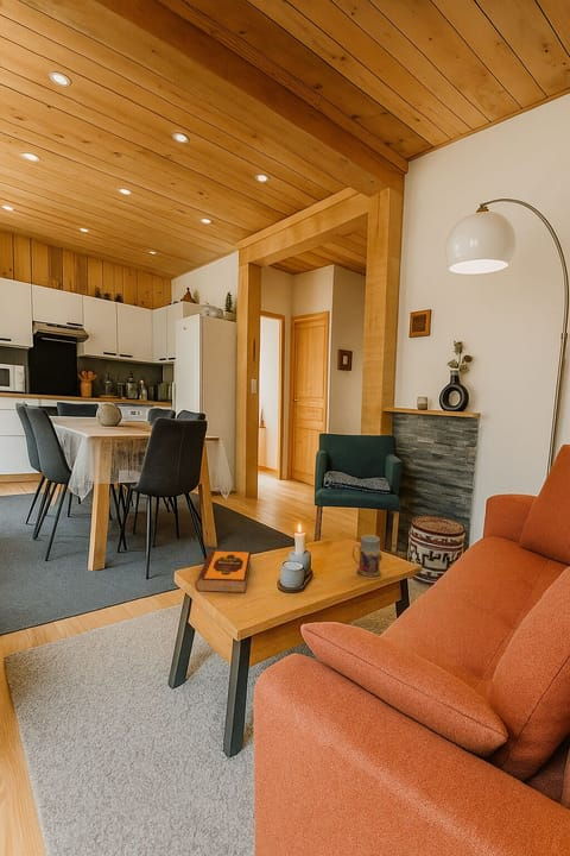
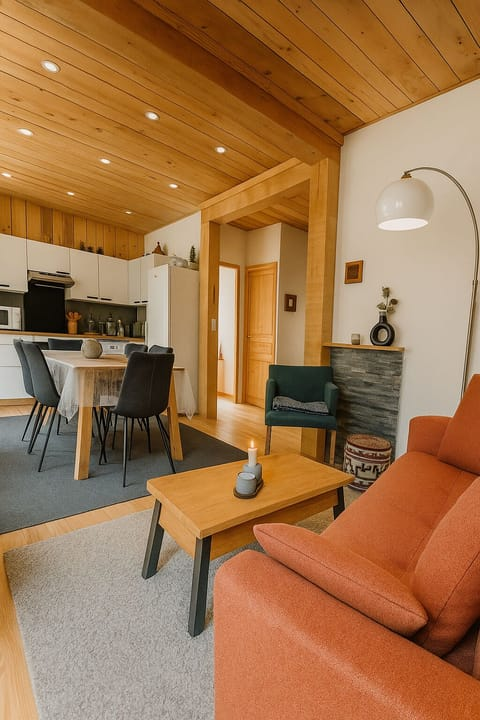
- mug (367, 556)
- hardback book (224, 569)
